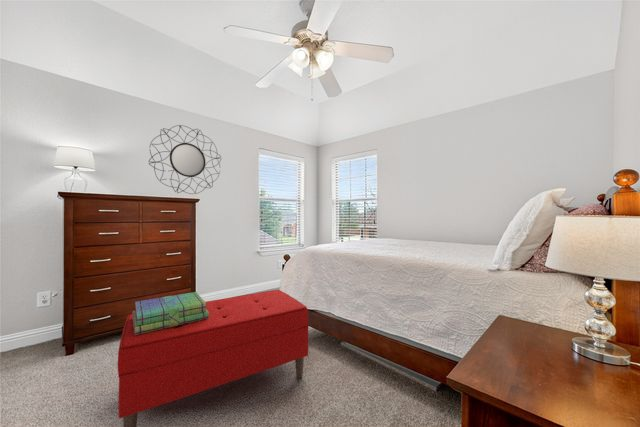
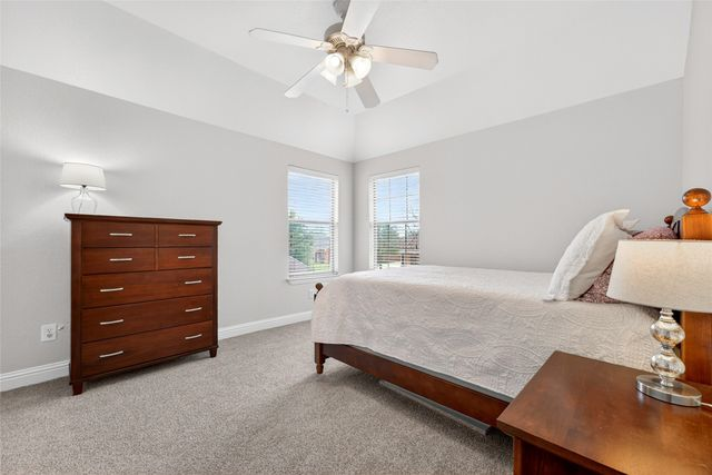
- bench (221, 347)
- stack of books (170, 310)
- home mirror (188, 160)
